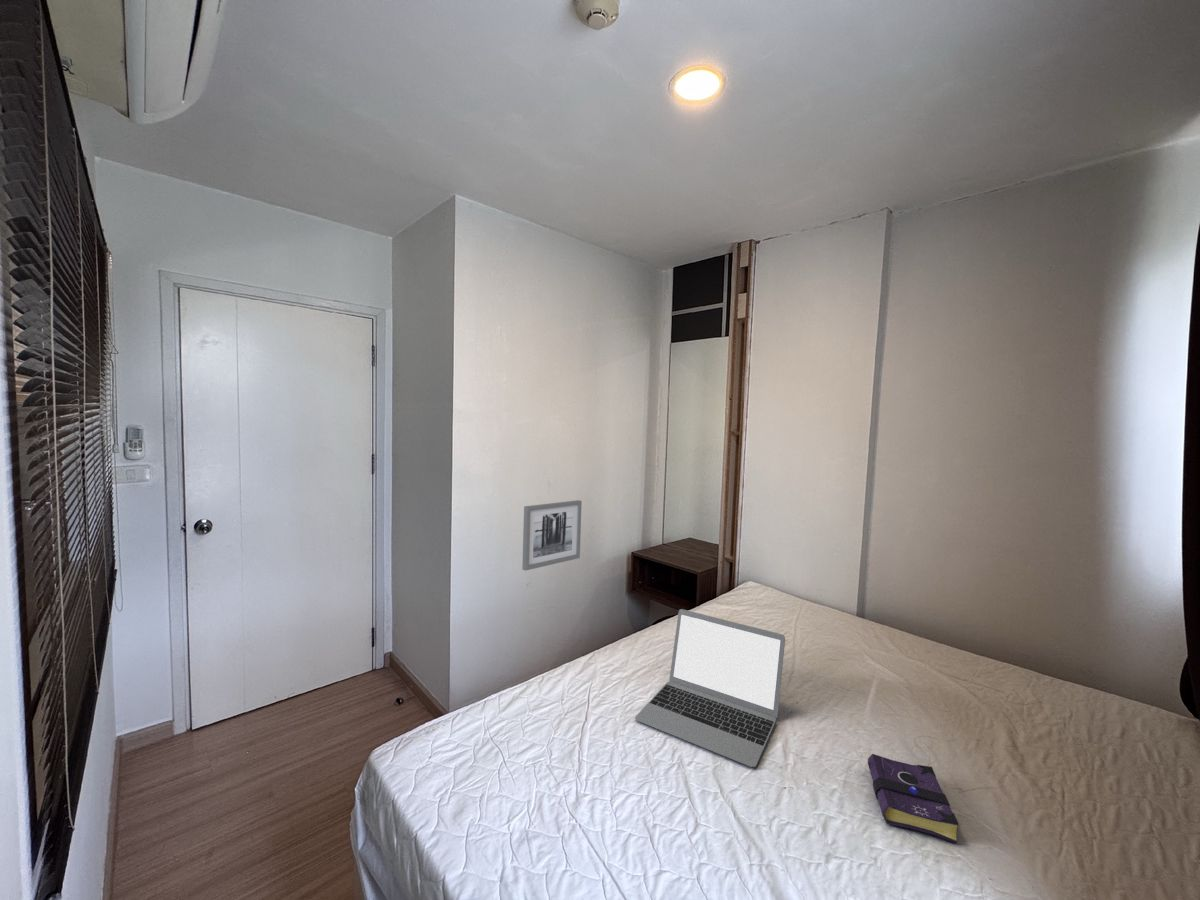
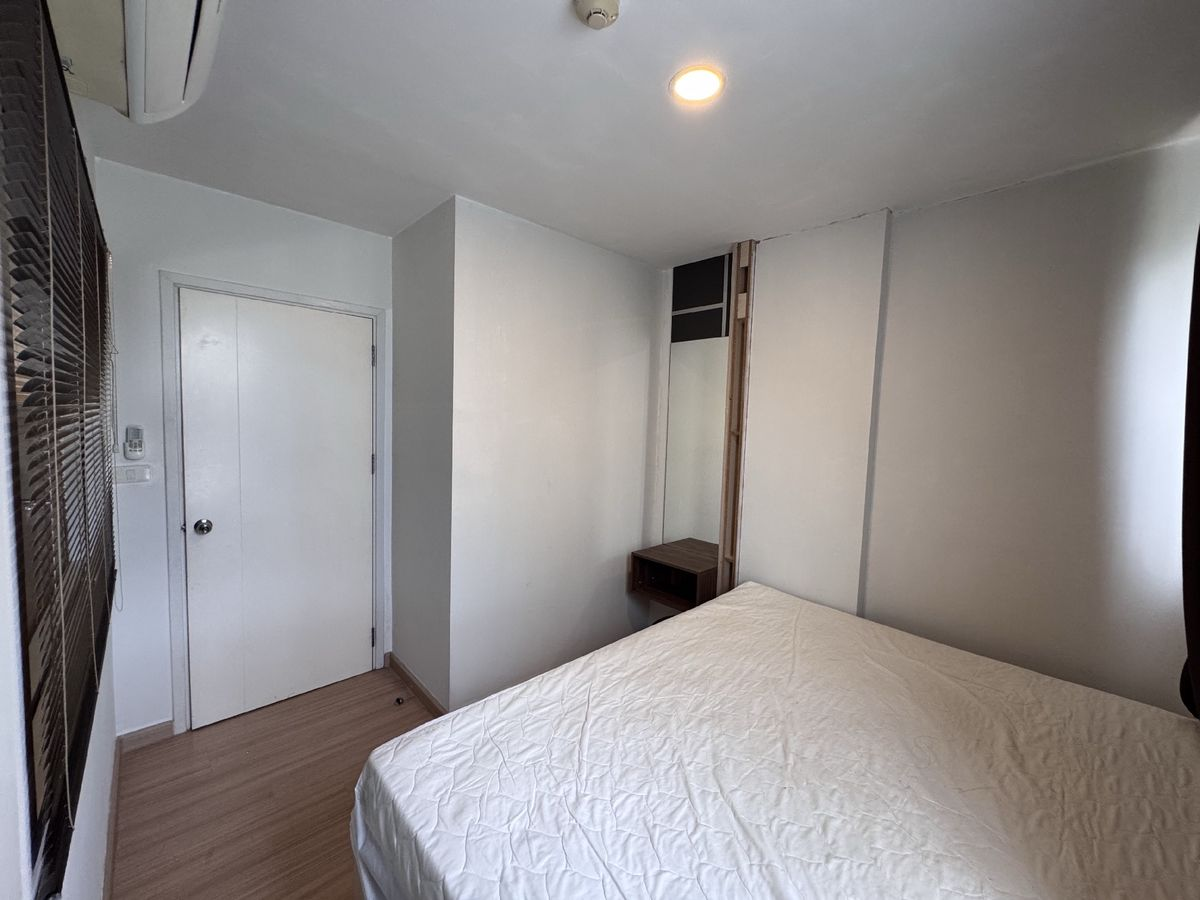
- laptop (711, 677)
- wall art (553, 533)
- book (907, 792)
